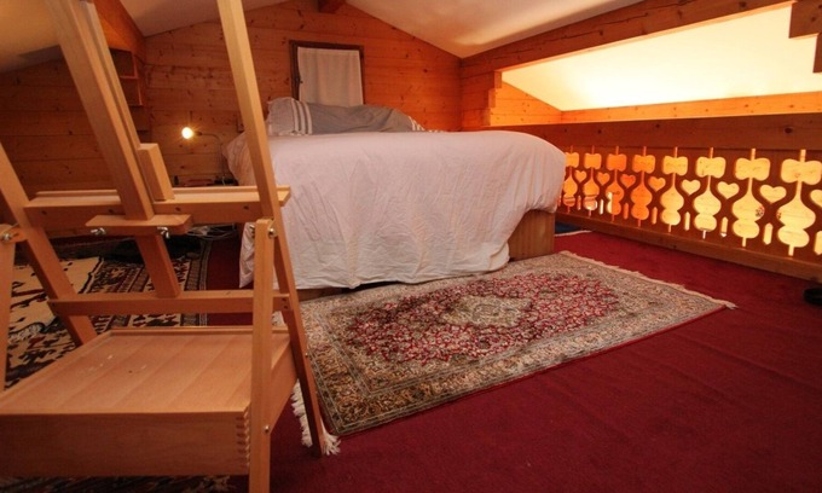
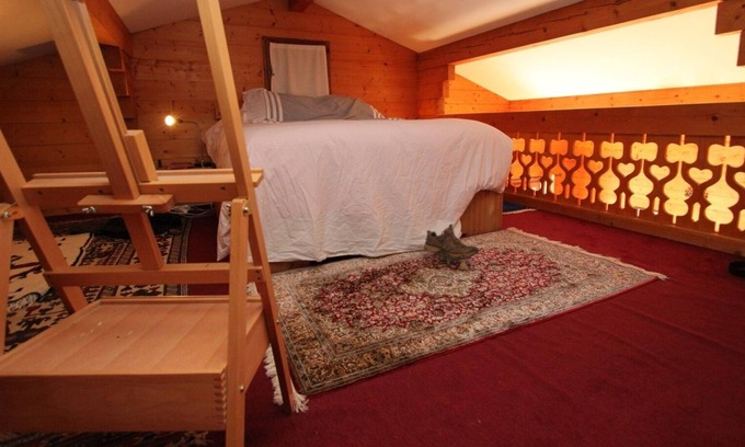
+ shoe (449, 244)
